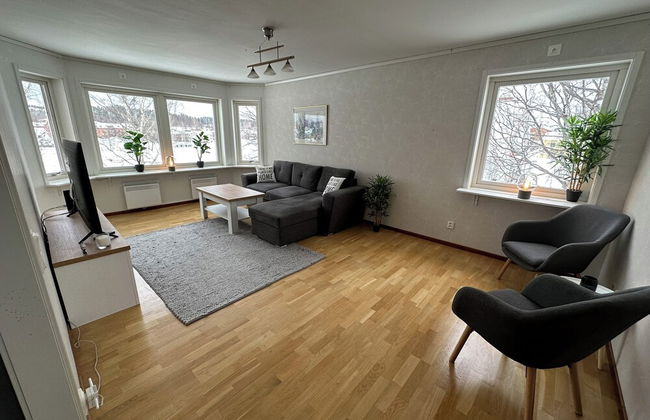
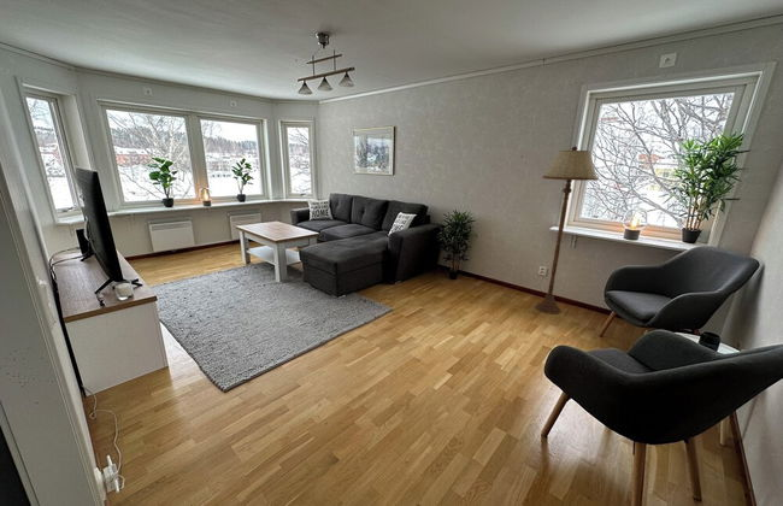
+ floor lamp (560, 233)
